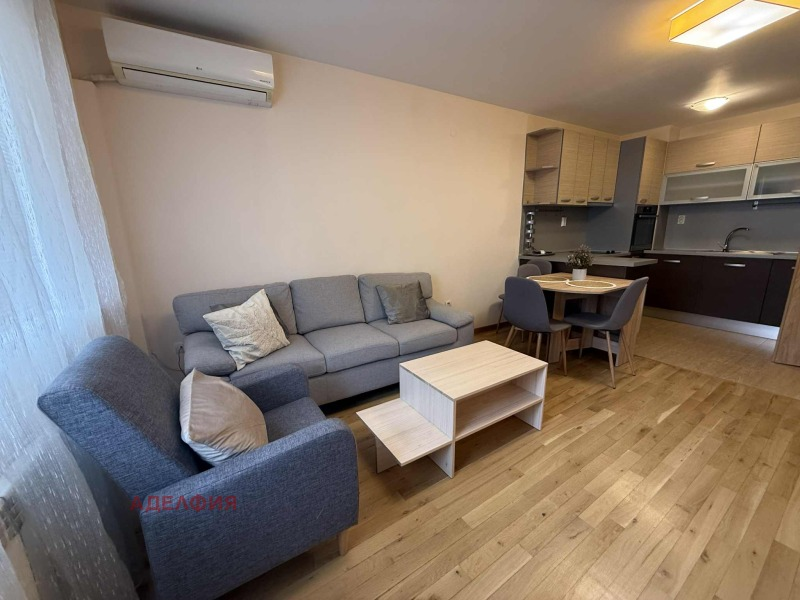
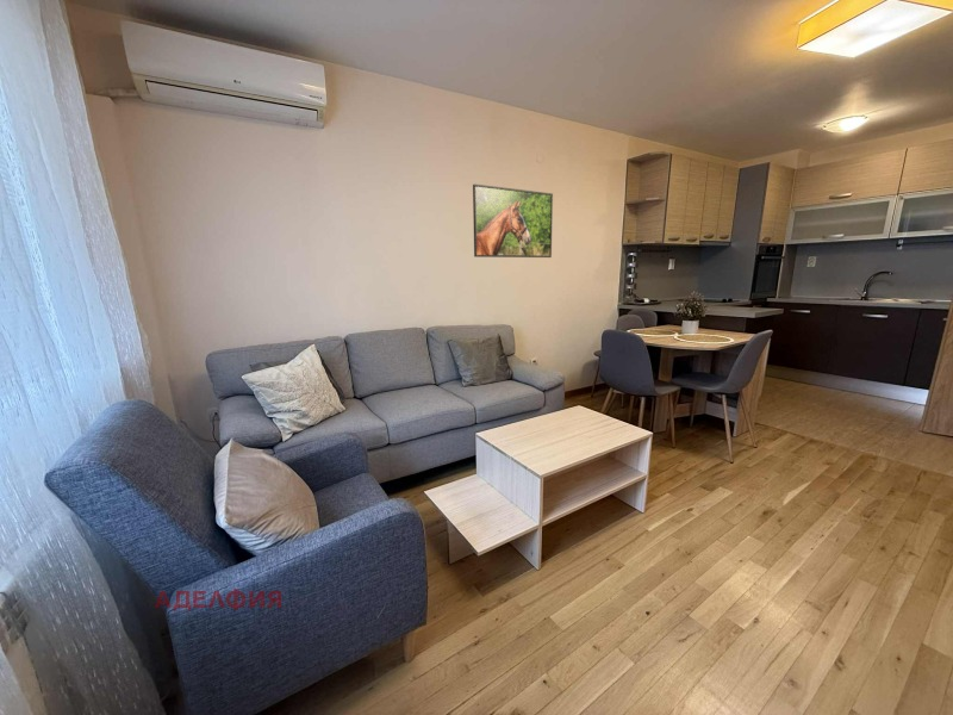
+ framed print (515, 223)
